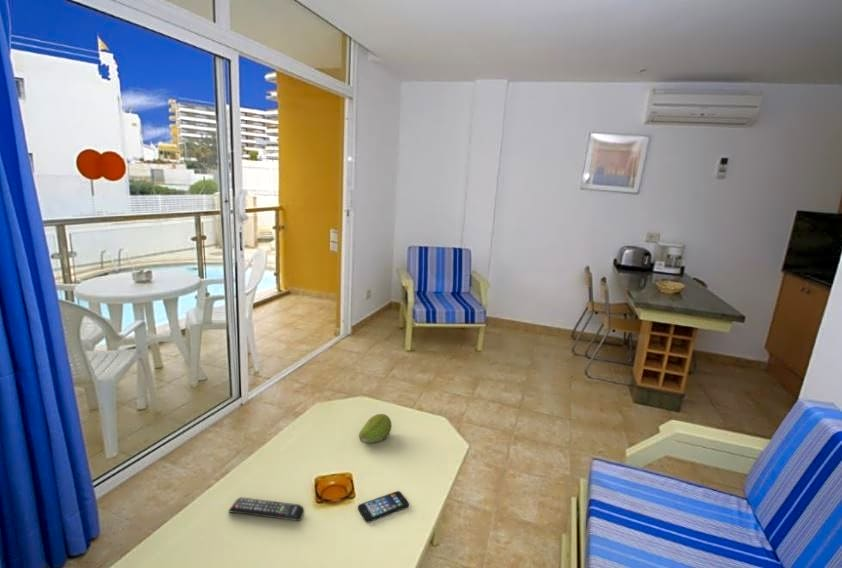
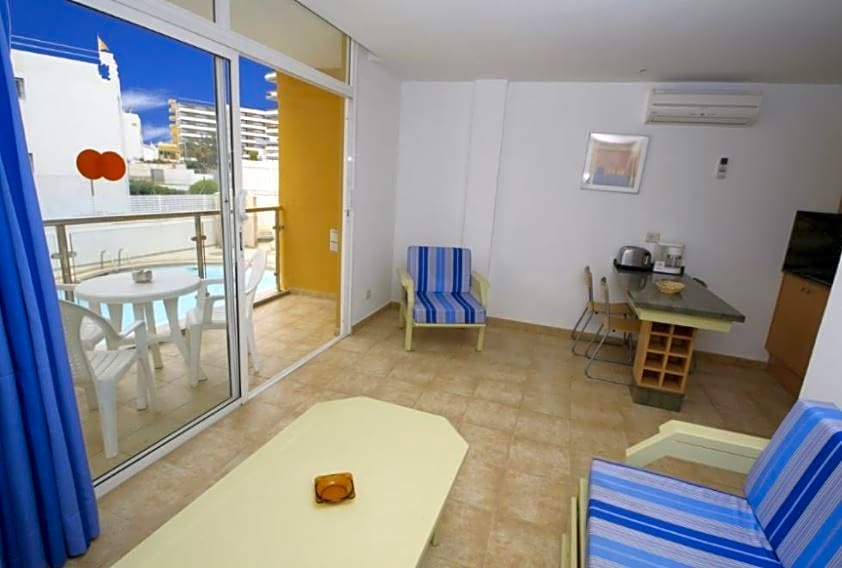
- remote control (266, 509)
- smartphone (383, 505)
- fruit (376, 428)
